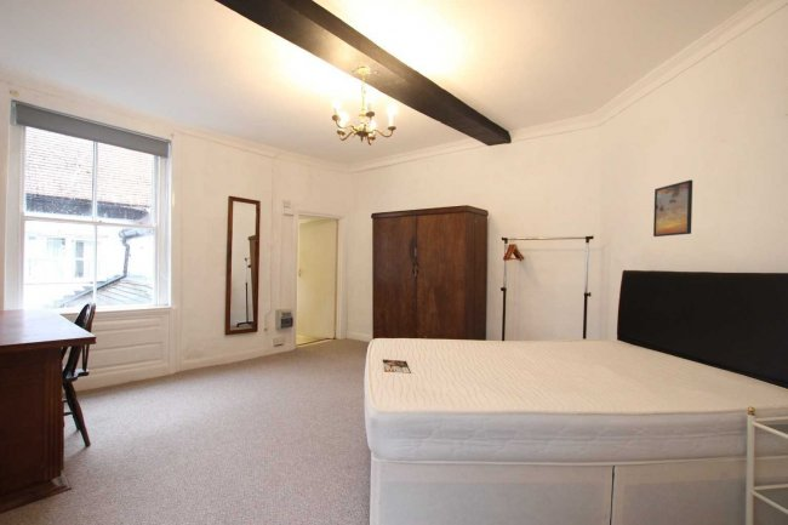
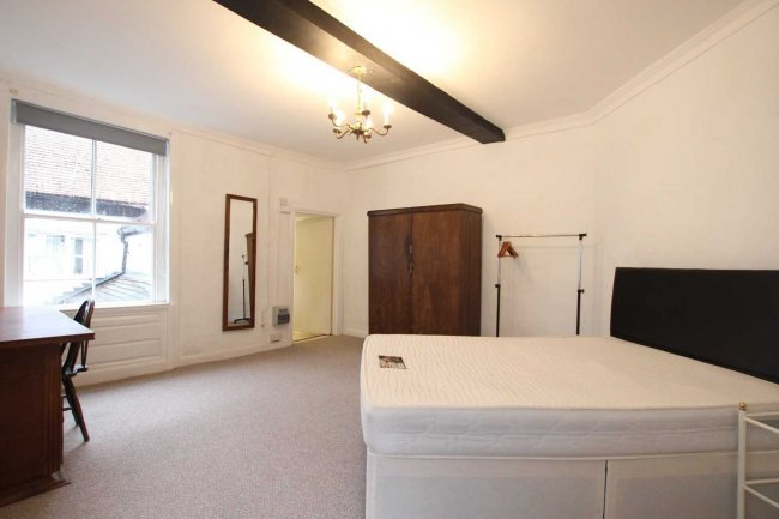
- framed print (672, 210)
